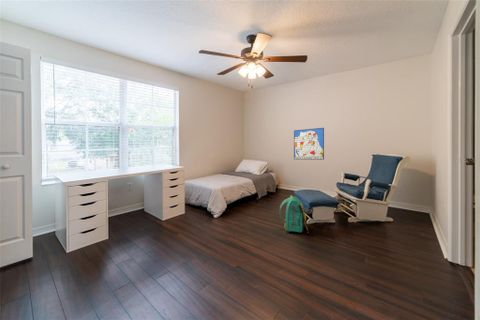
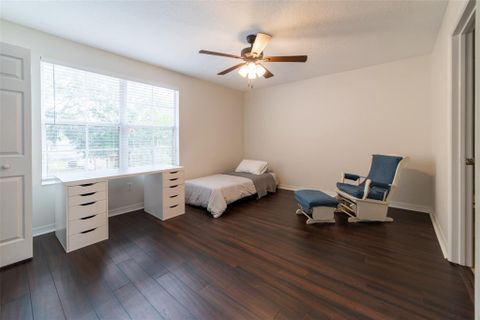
- backpack (293, 212)
- wall art (308, 144)
